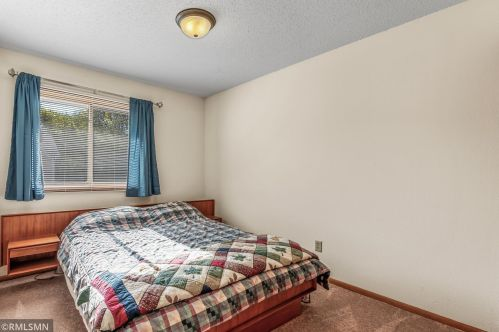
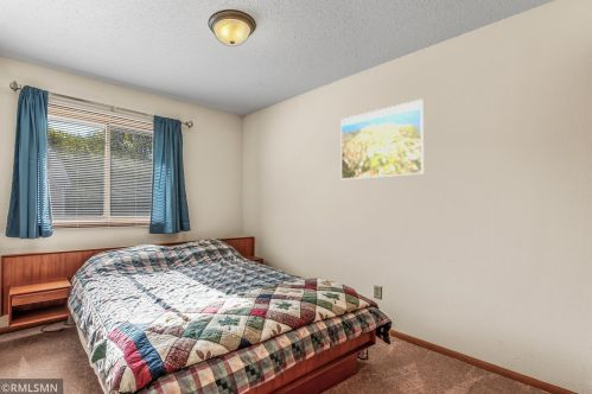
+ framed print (377, 144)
